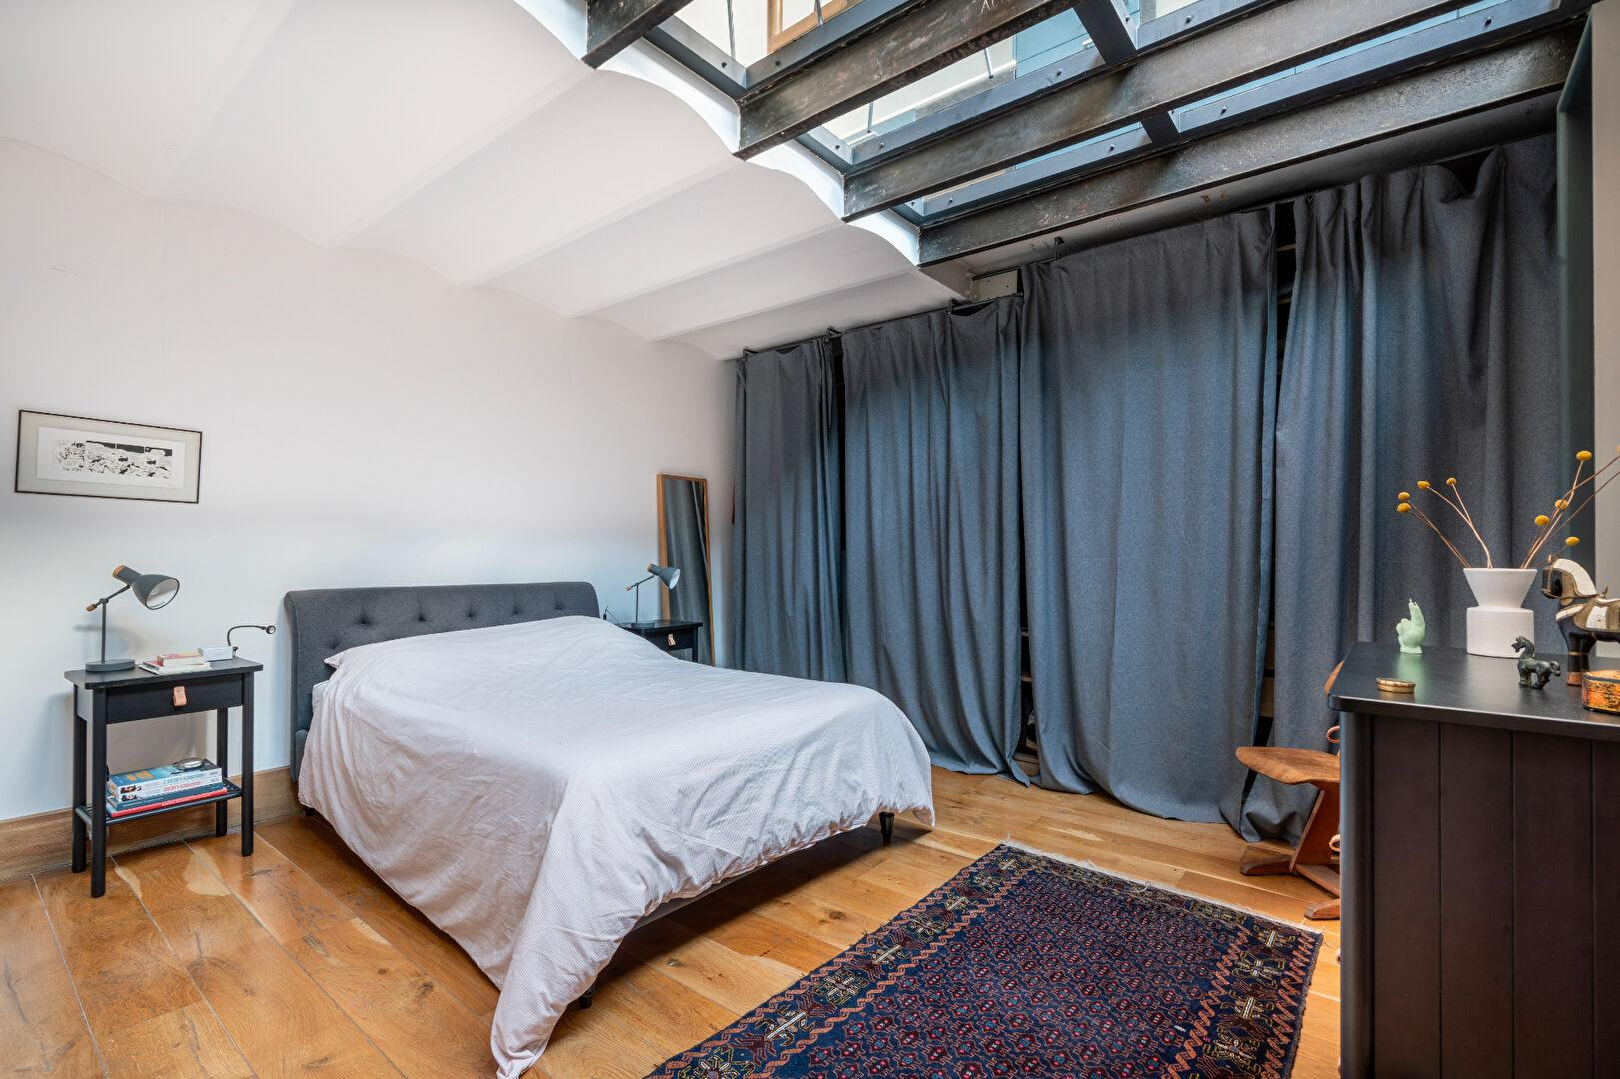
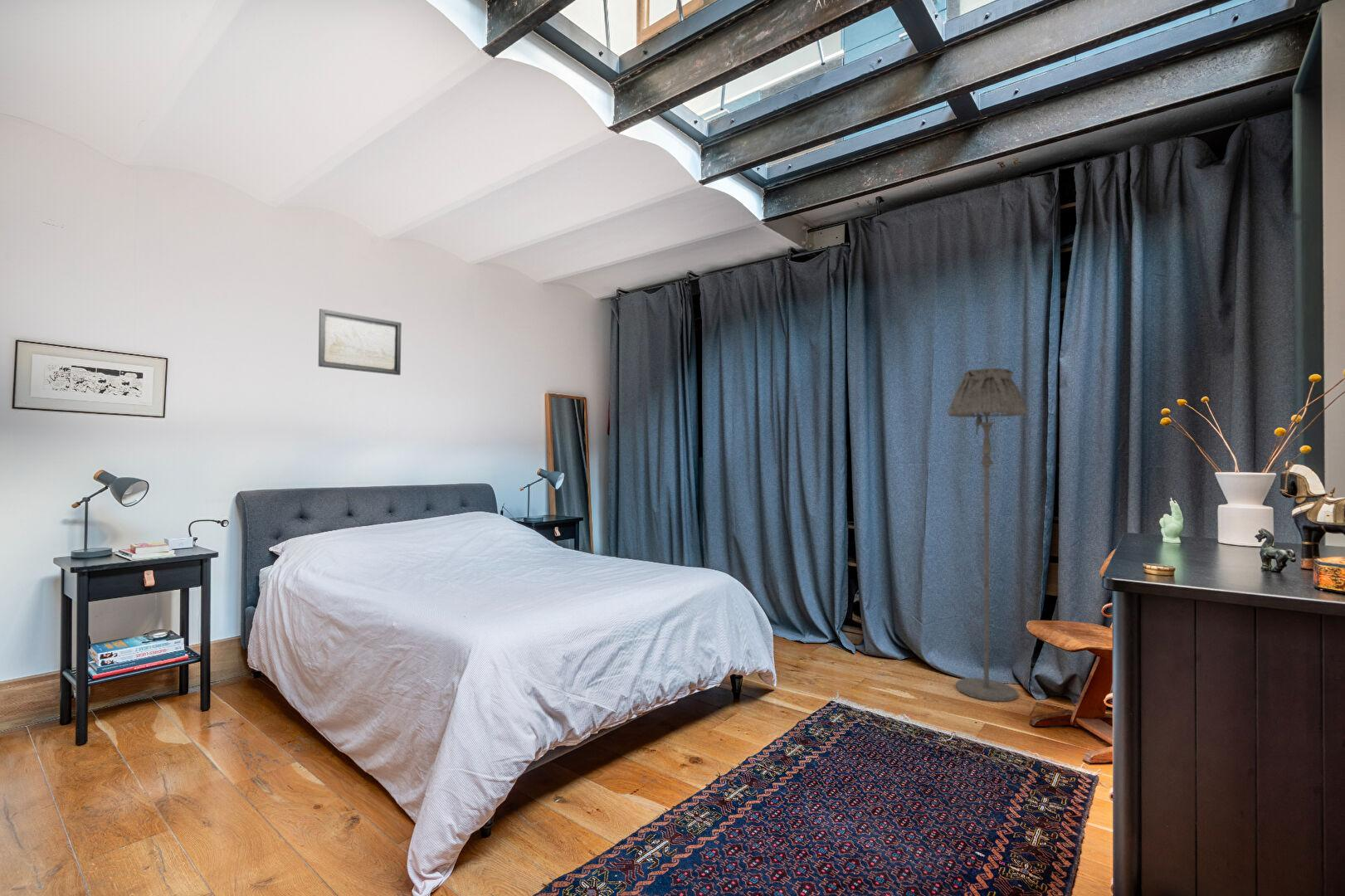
+ floor lamp (986, 529)
+ wall art (361, 343)
